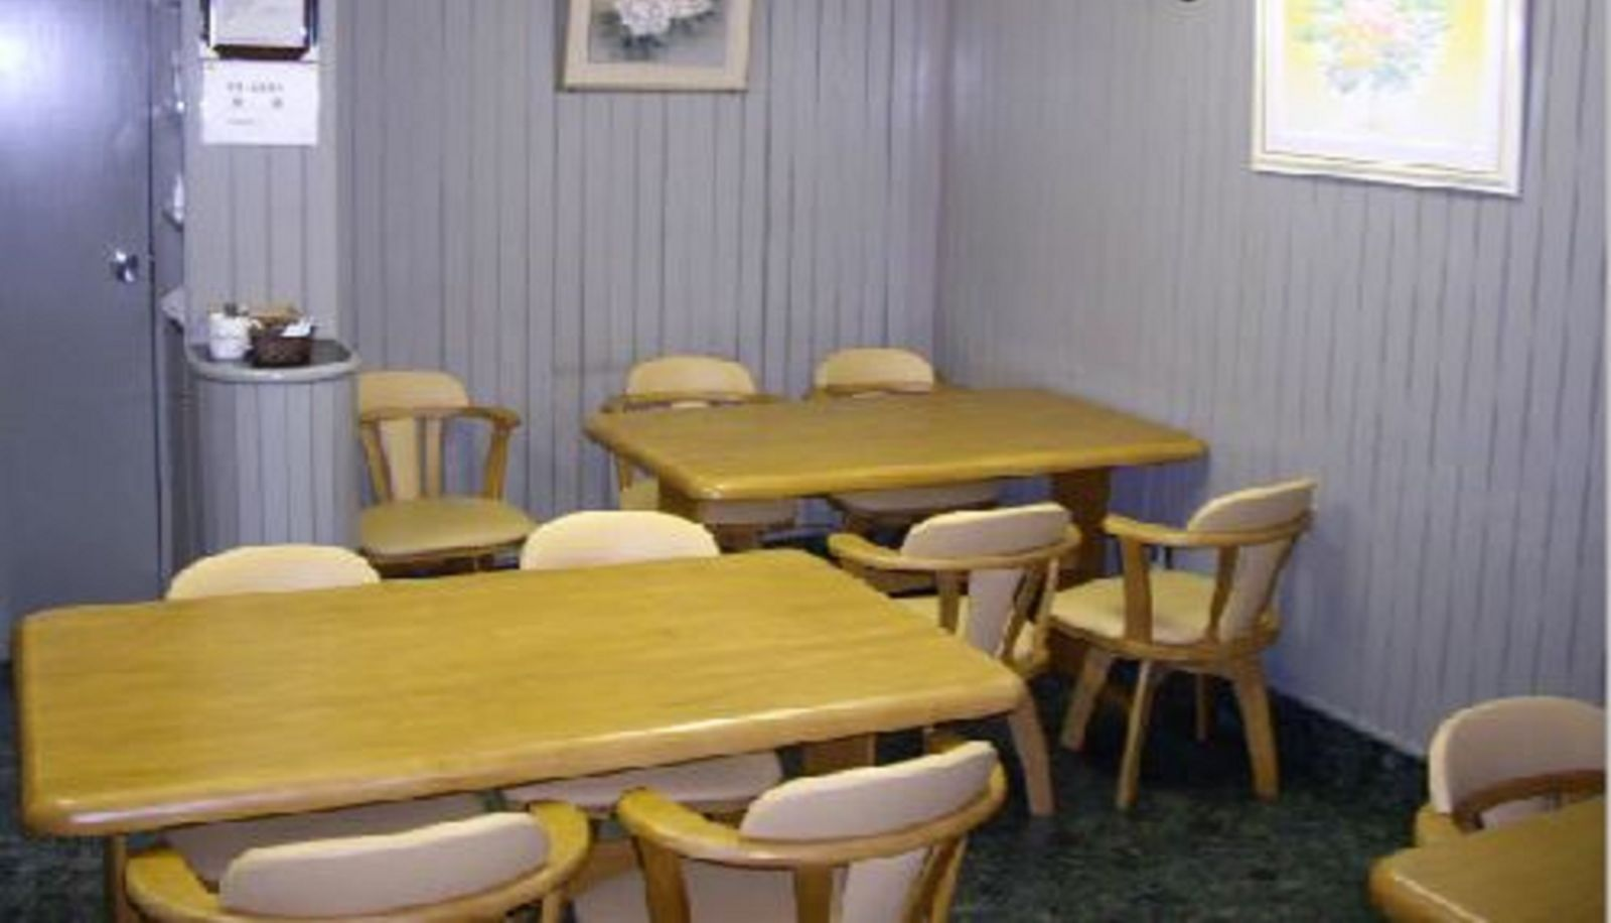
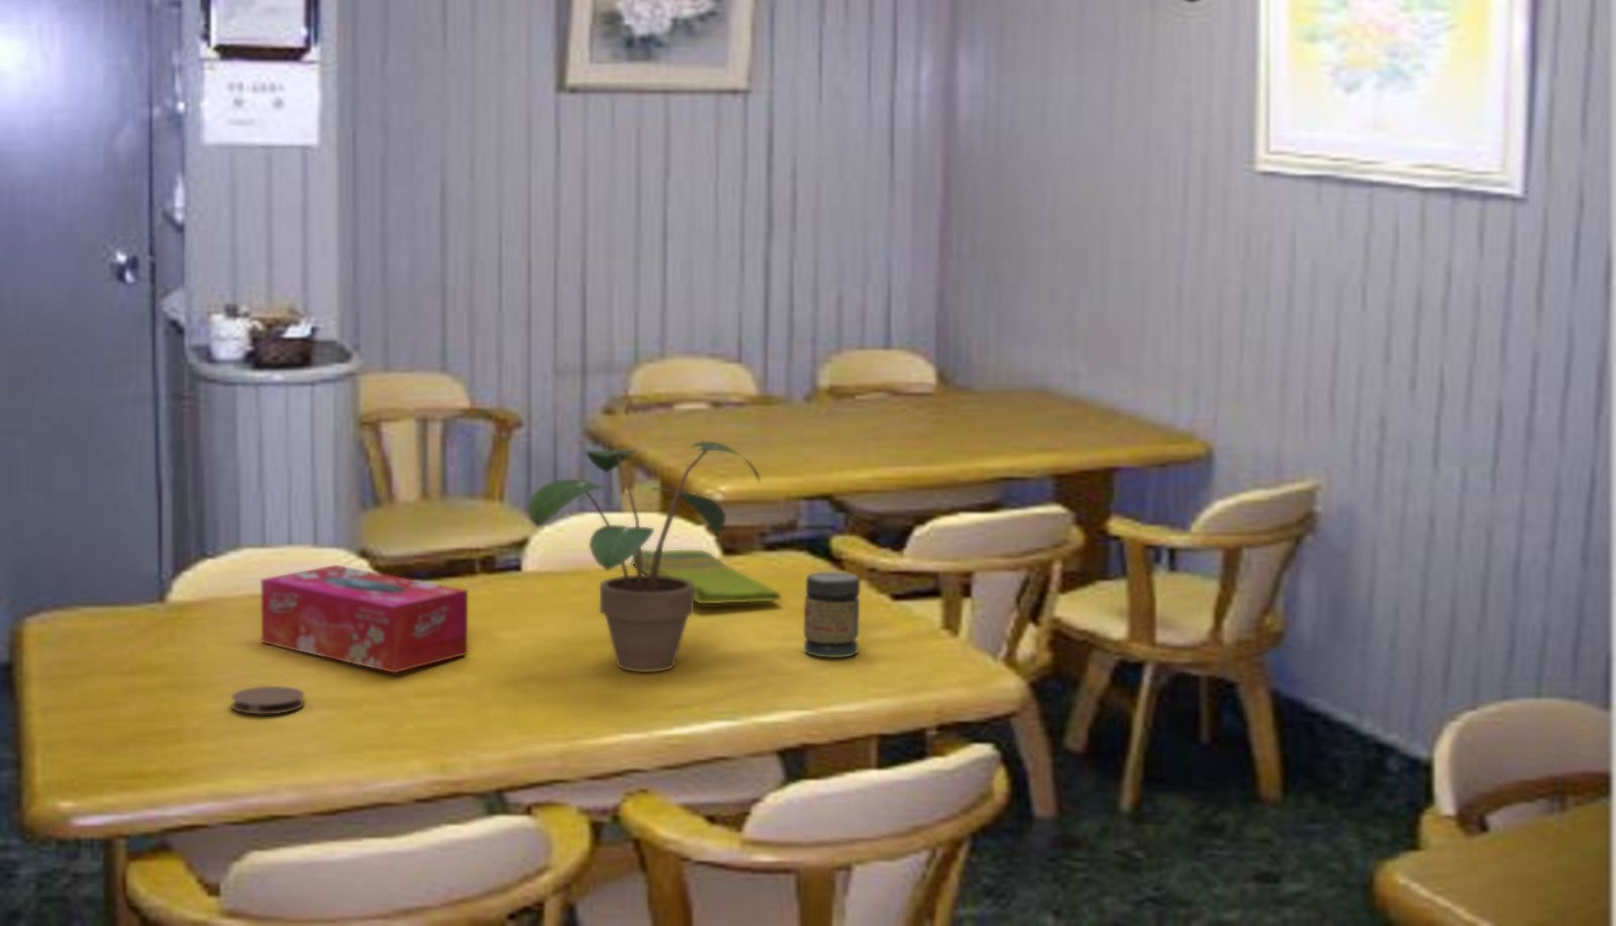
+ coaster (267, 699)
+ jar (831, 614)
+ potted plant (642, 556)
+ tissue box (364, 615)
+ dish towel (703, 574)
